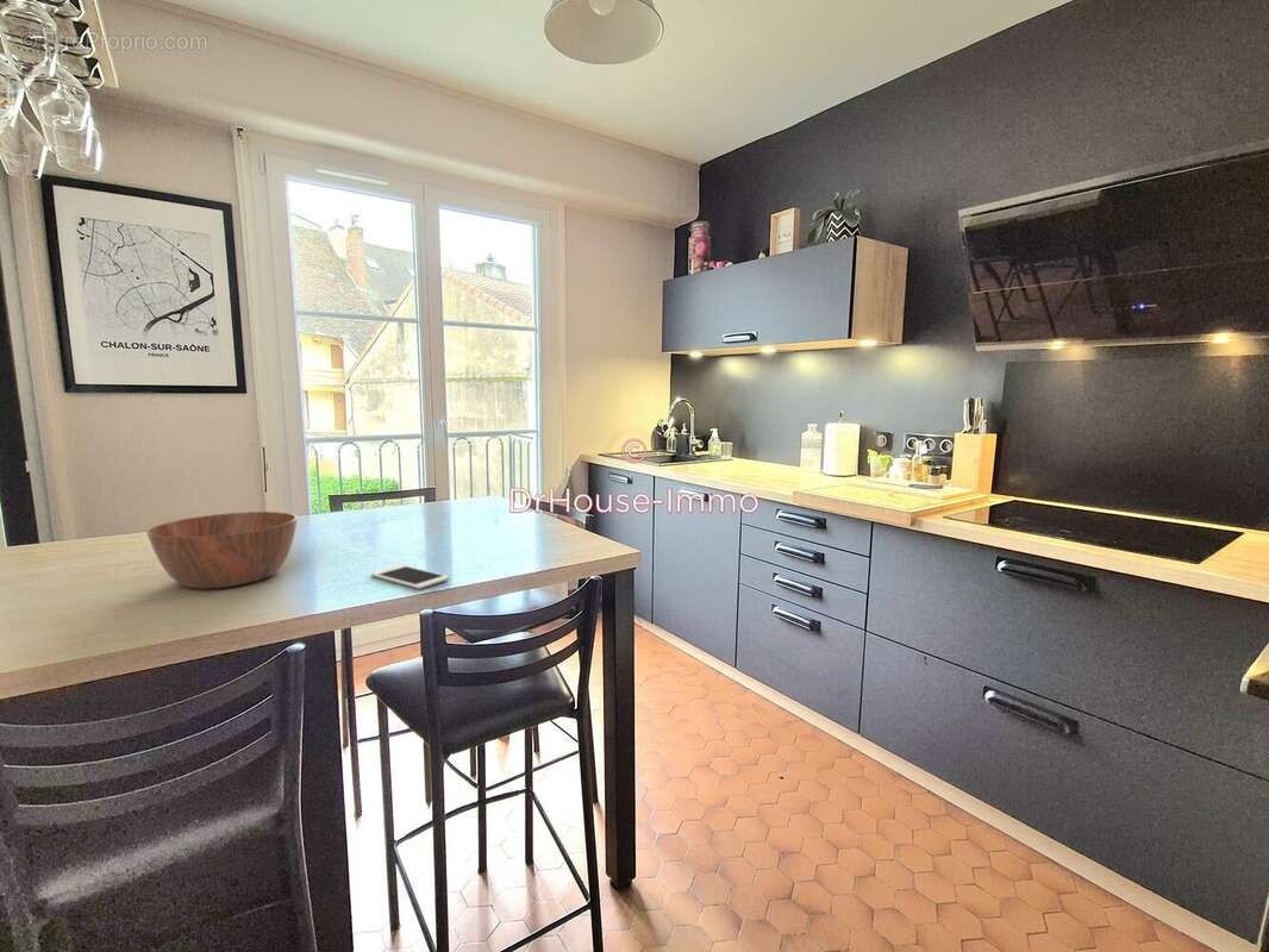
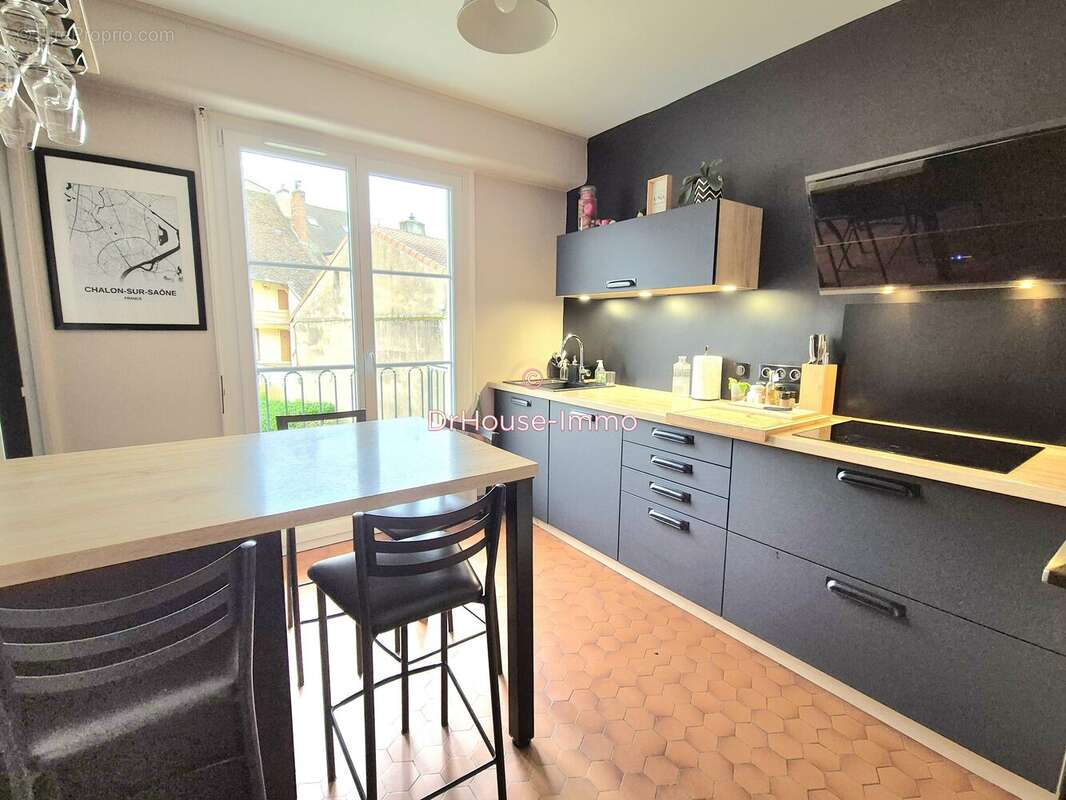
- cell phone (410, 576)
- bowl (229, 550)
